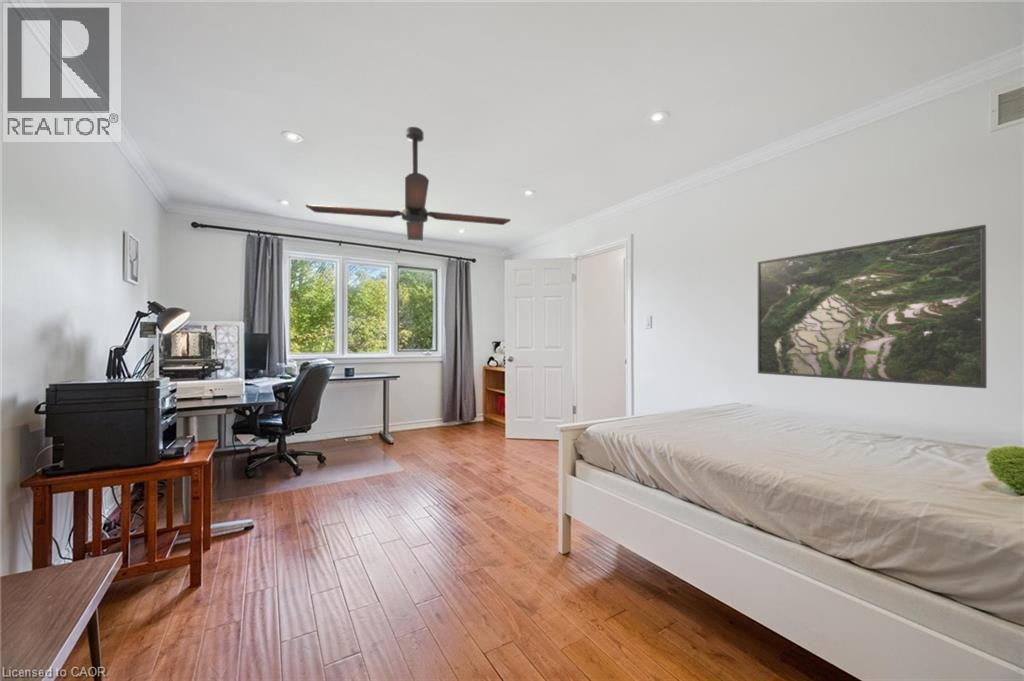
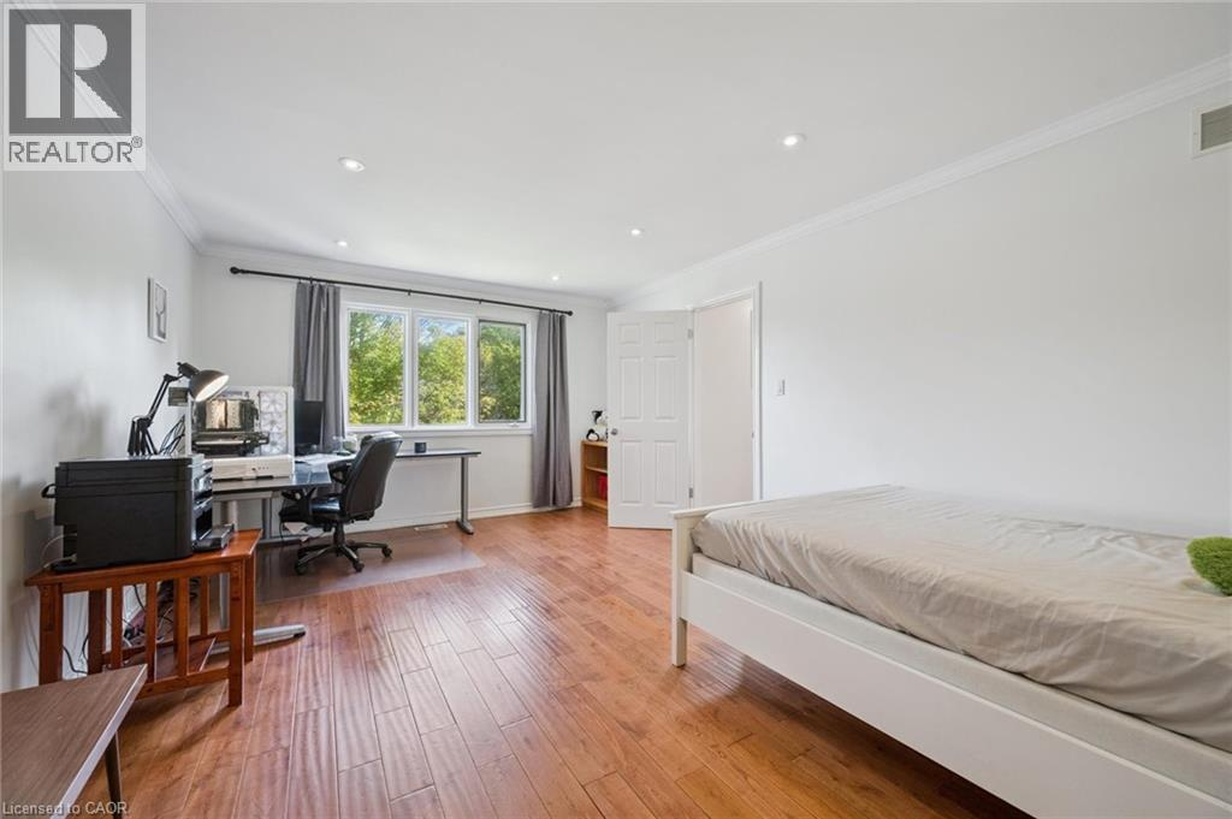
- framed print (850, 313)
- ceiling fan (414, 176)
